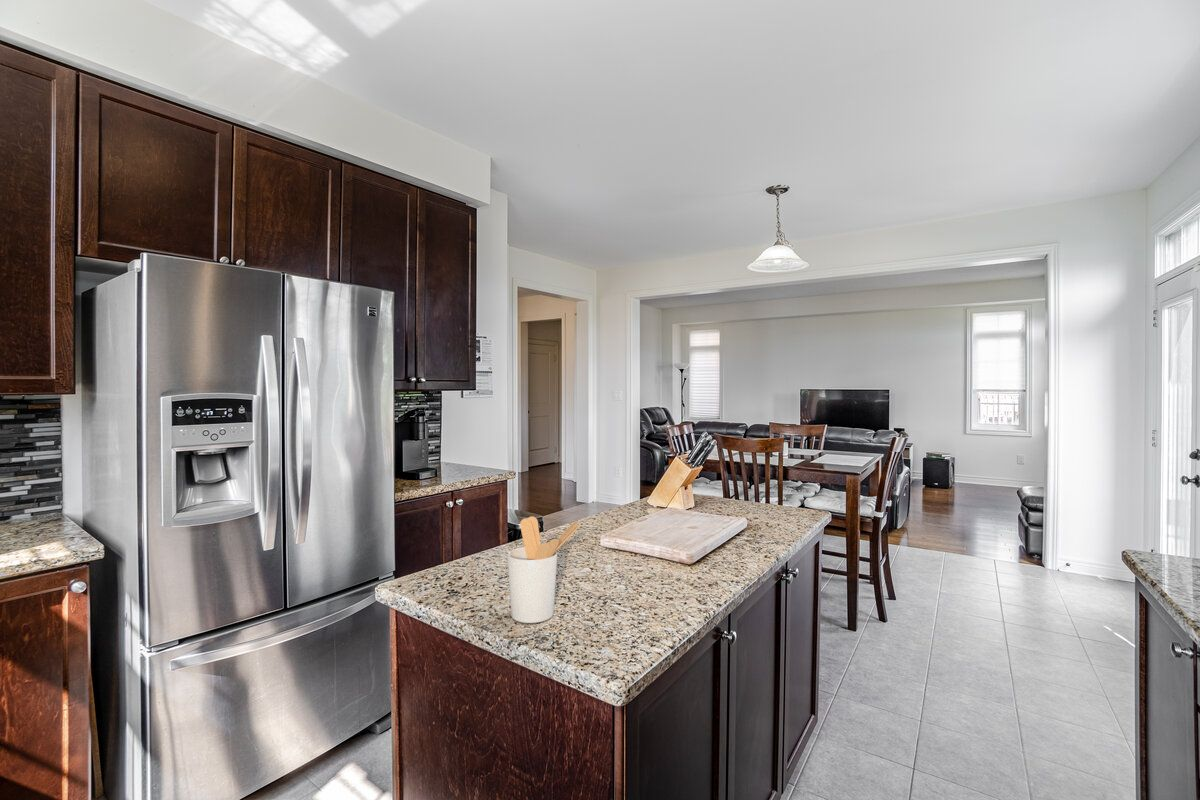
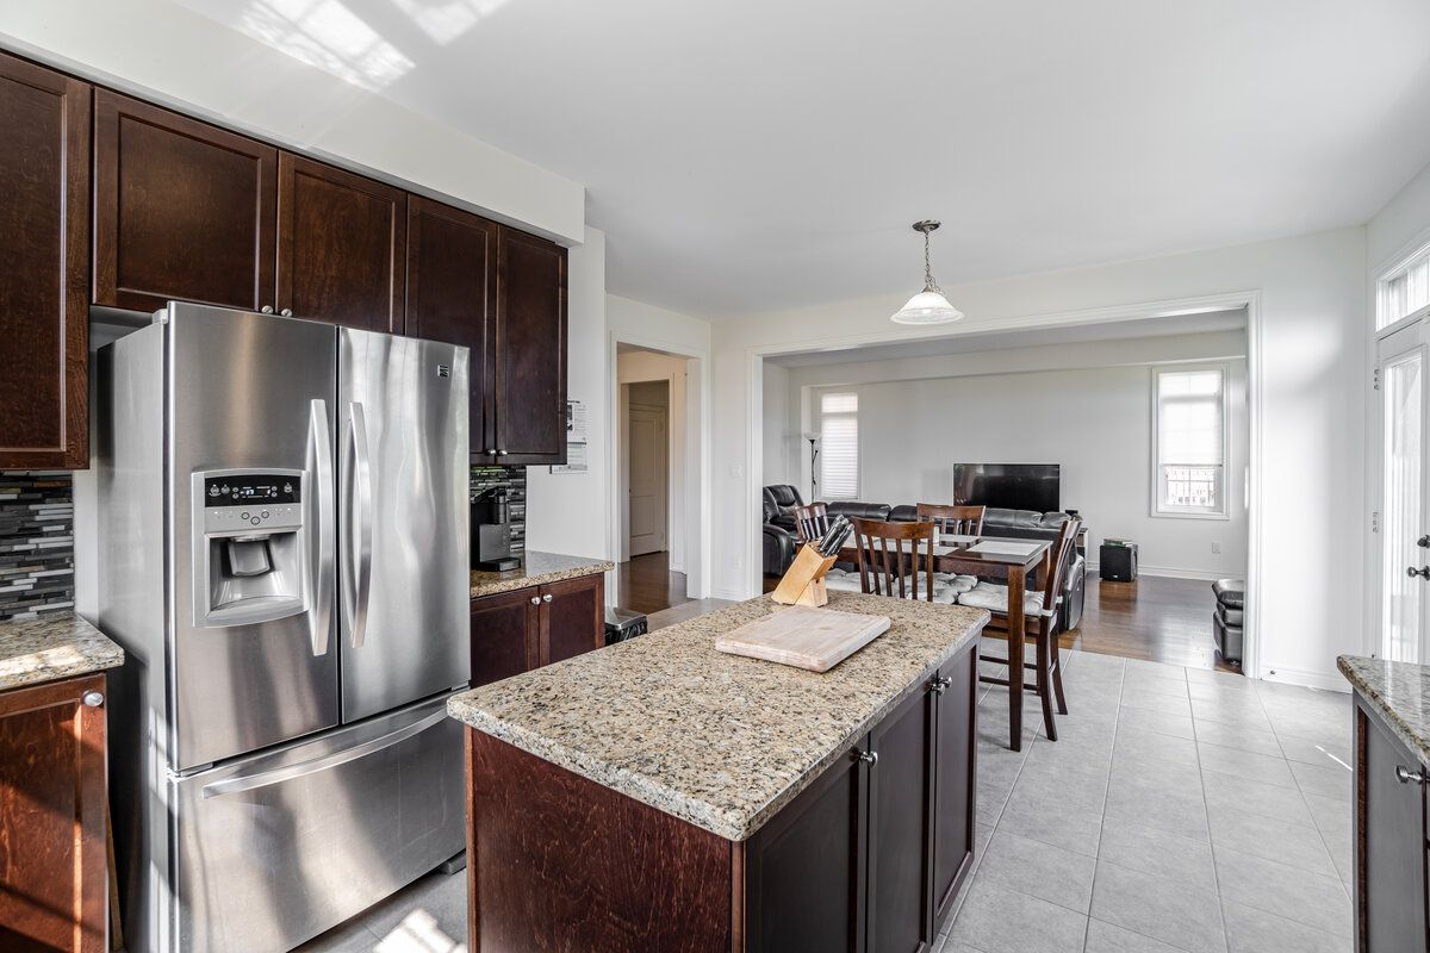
- utensil holder (545, 567)
